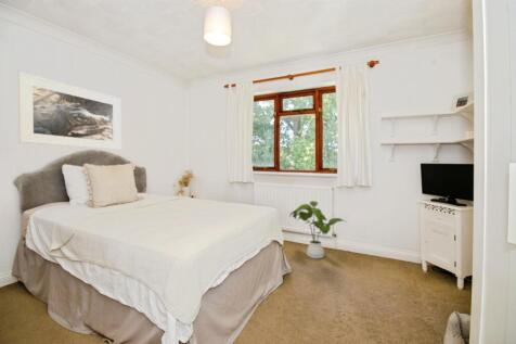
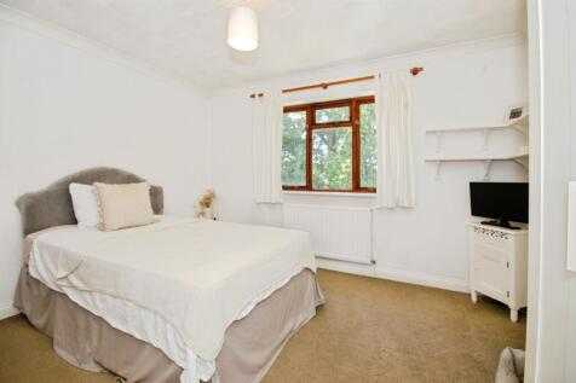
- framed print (77, 117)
- house plant (317, 232)
